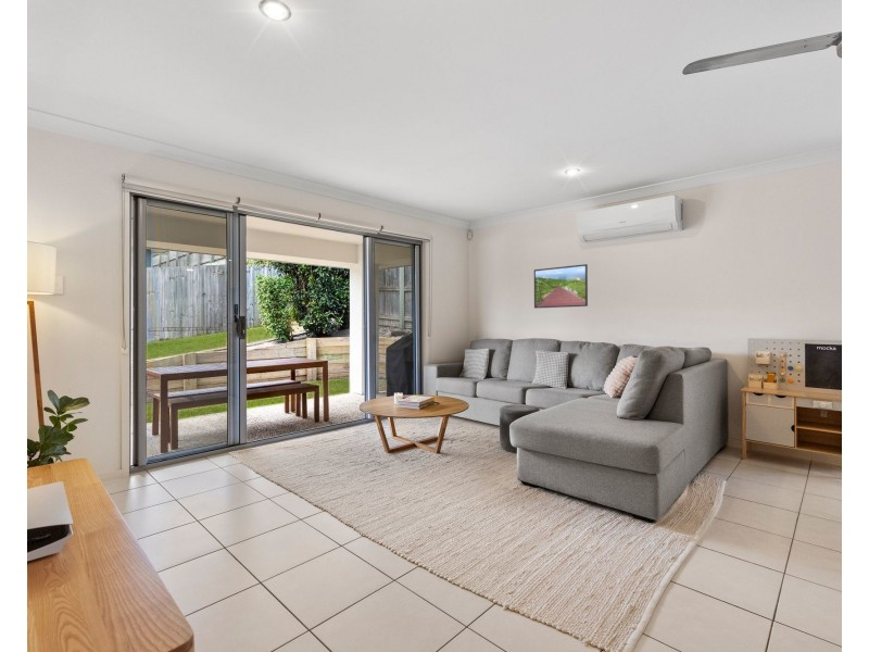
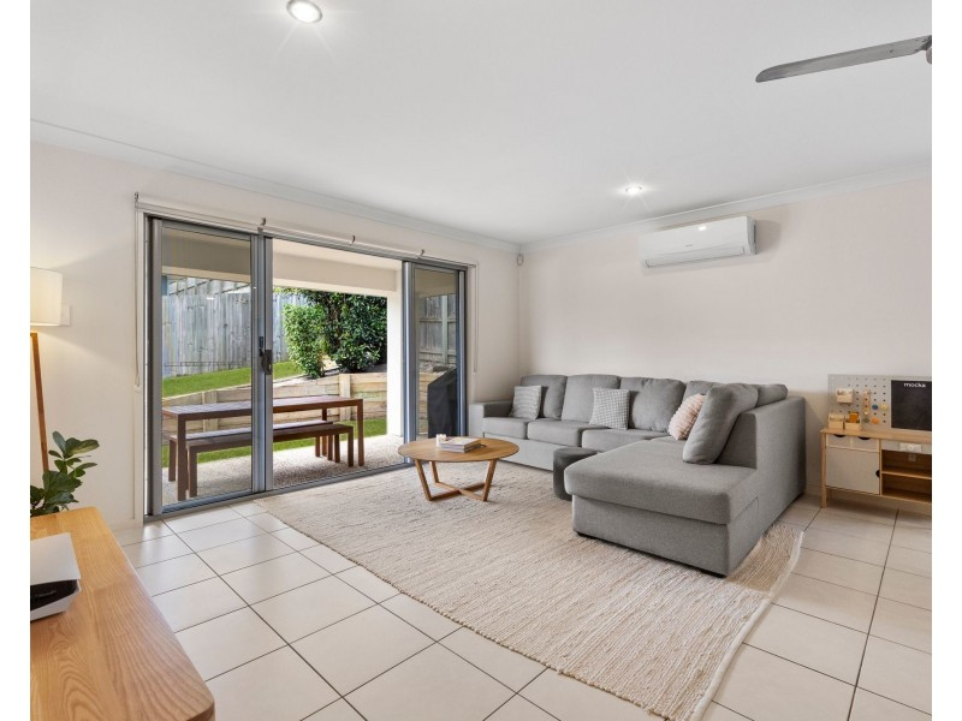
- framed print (559, 287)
